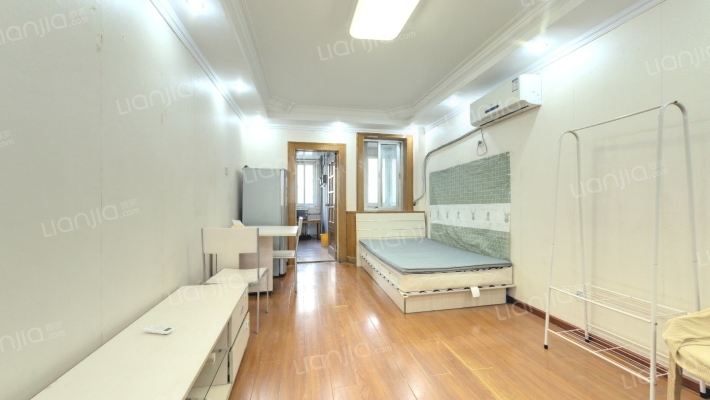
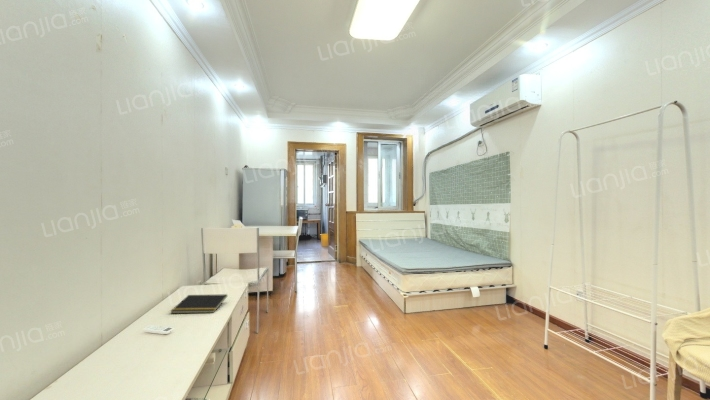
+ notepad (200, 303)
